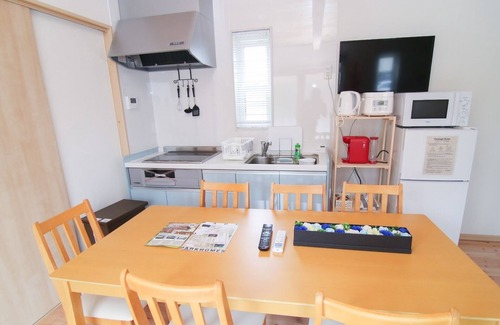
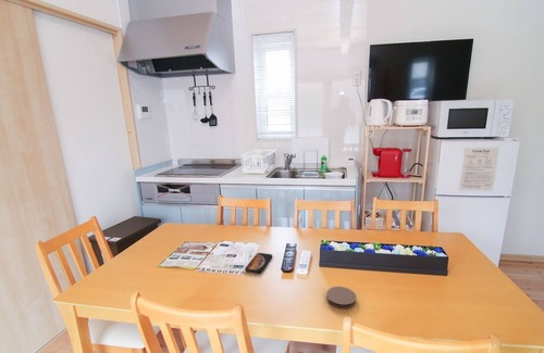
+ coaster (341, 297)
+ smartphone (259, 262)
